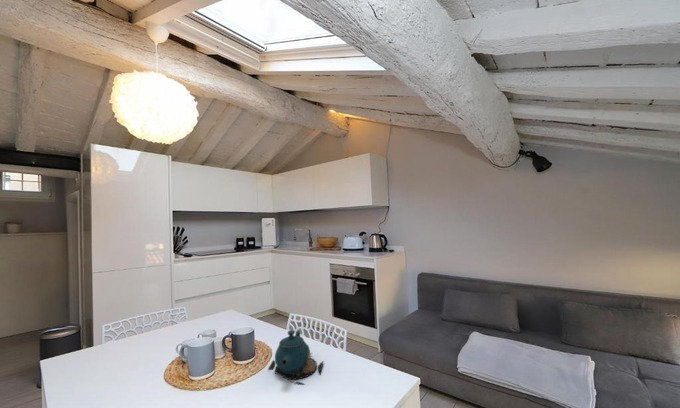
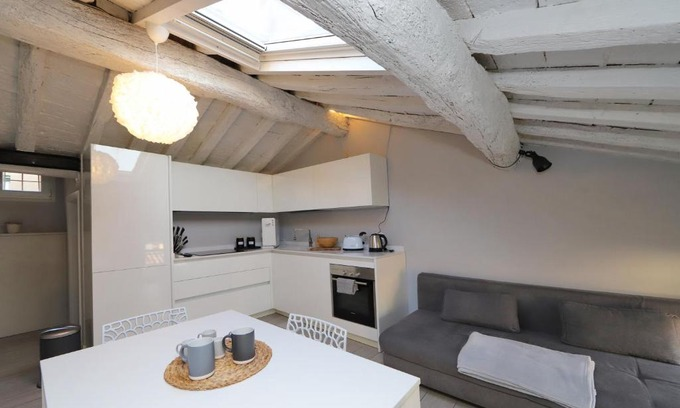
- teapot (294, 348)
